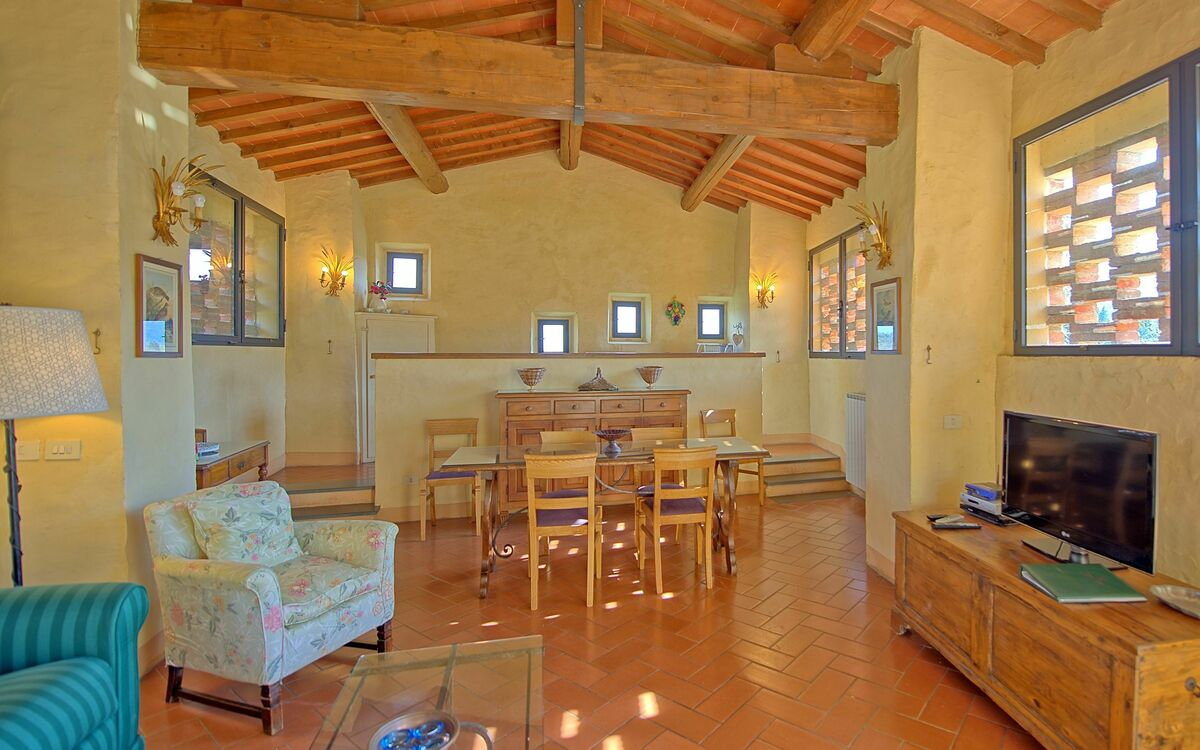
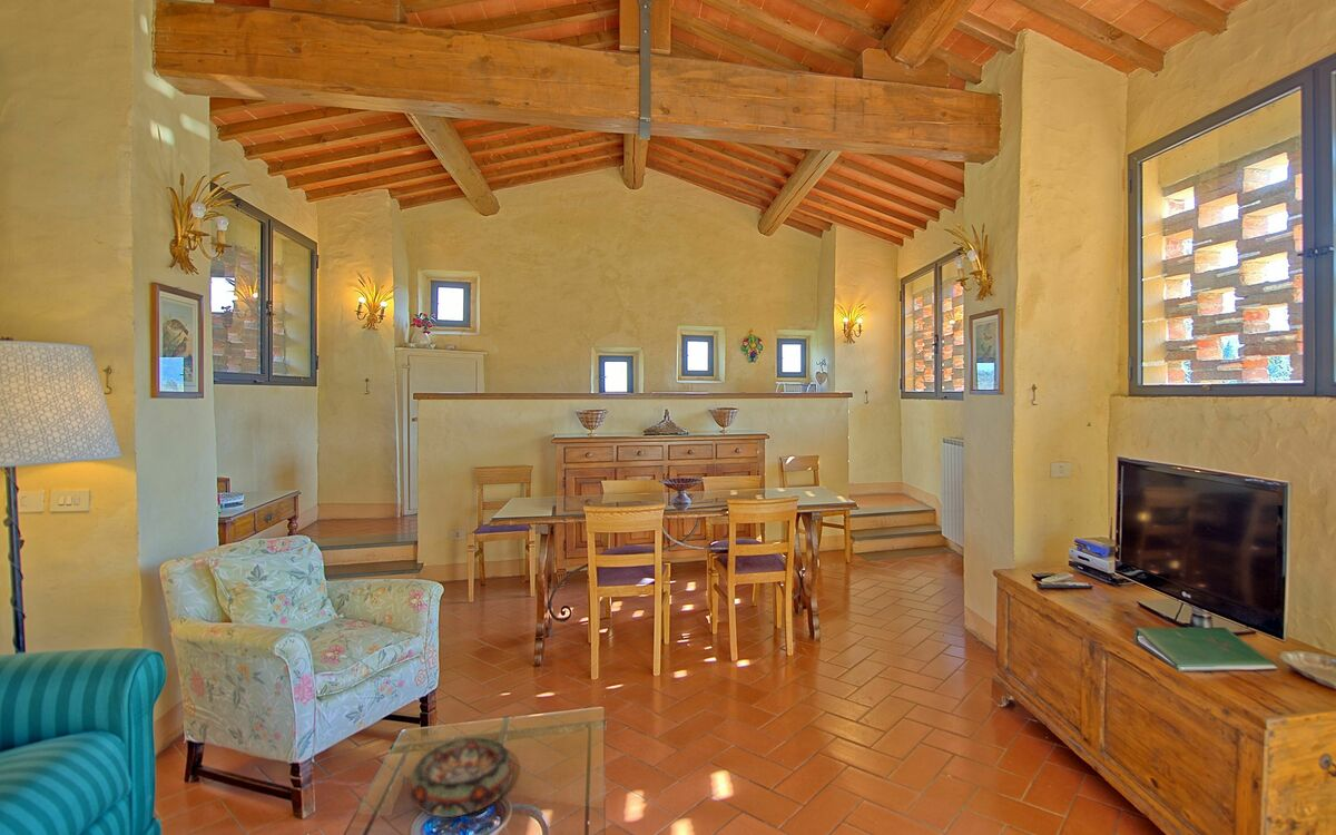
+ decorative bowl (462, 775)
